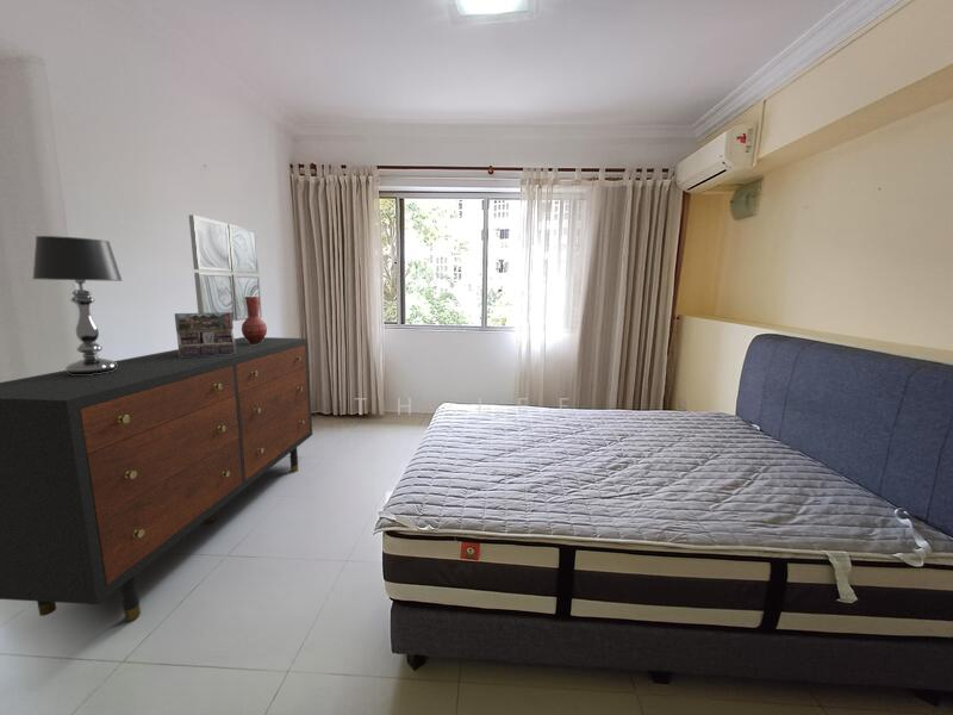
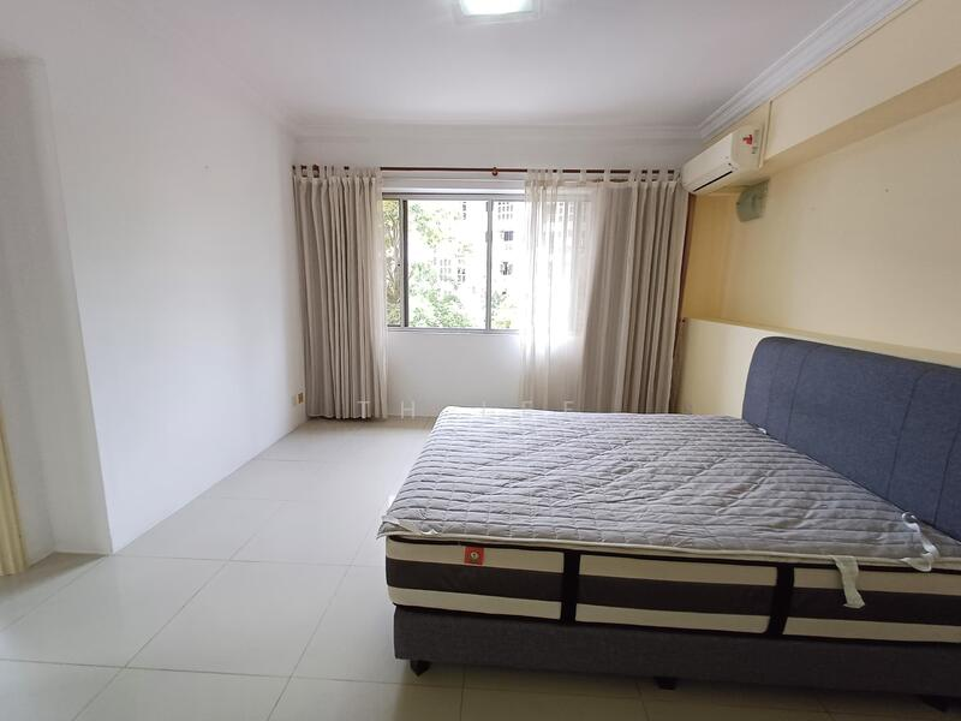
- table lamp (83, 306)
- wall art (230, 274)
- dresser (200, 441)
- jewelry box (206, 332)
- vase (253, 319)
